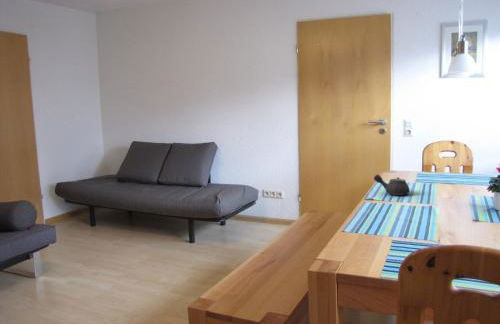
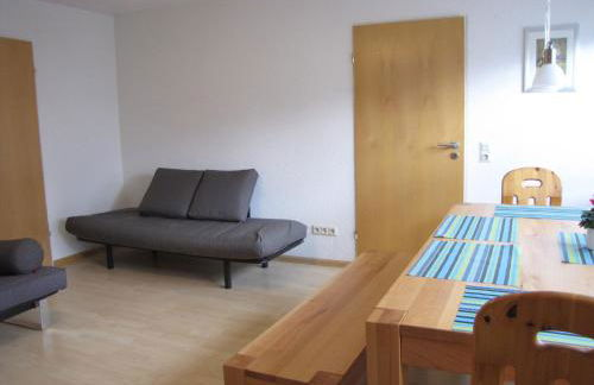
- teapot (391, 184)
